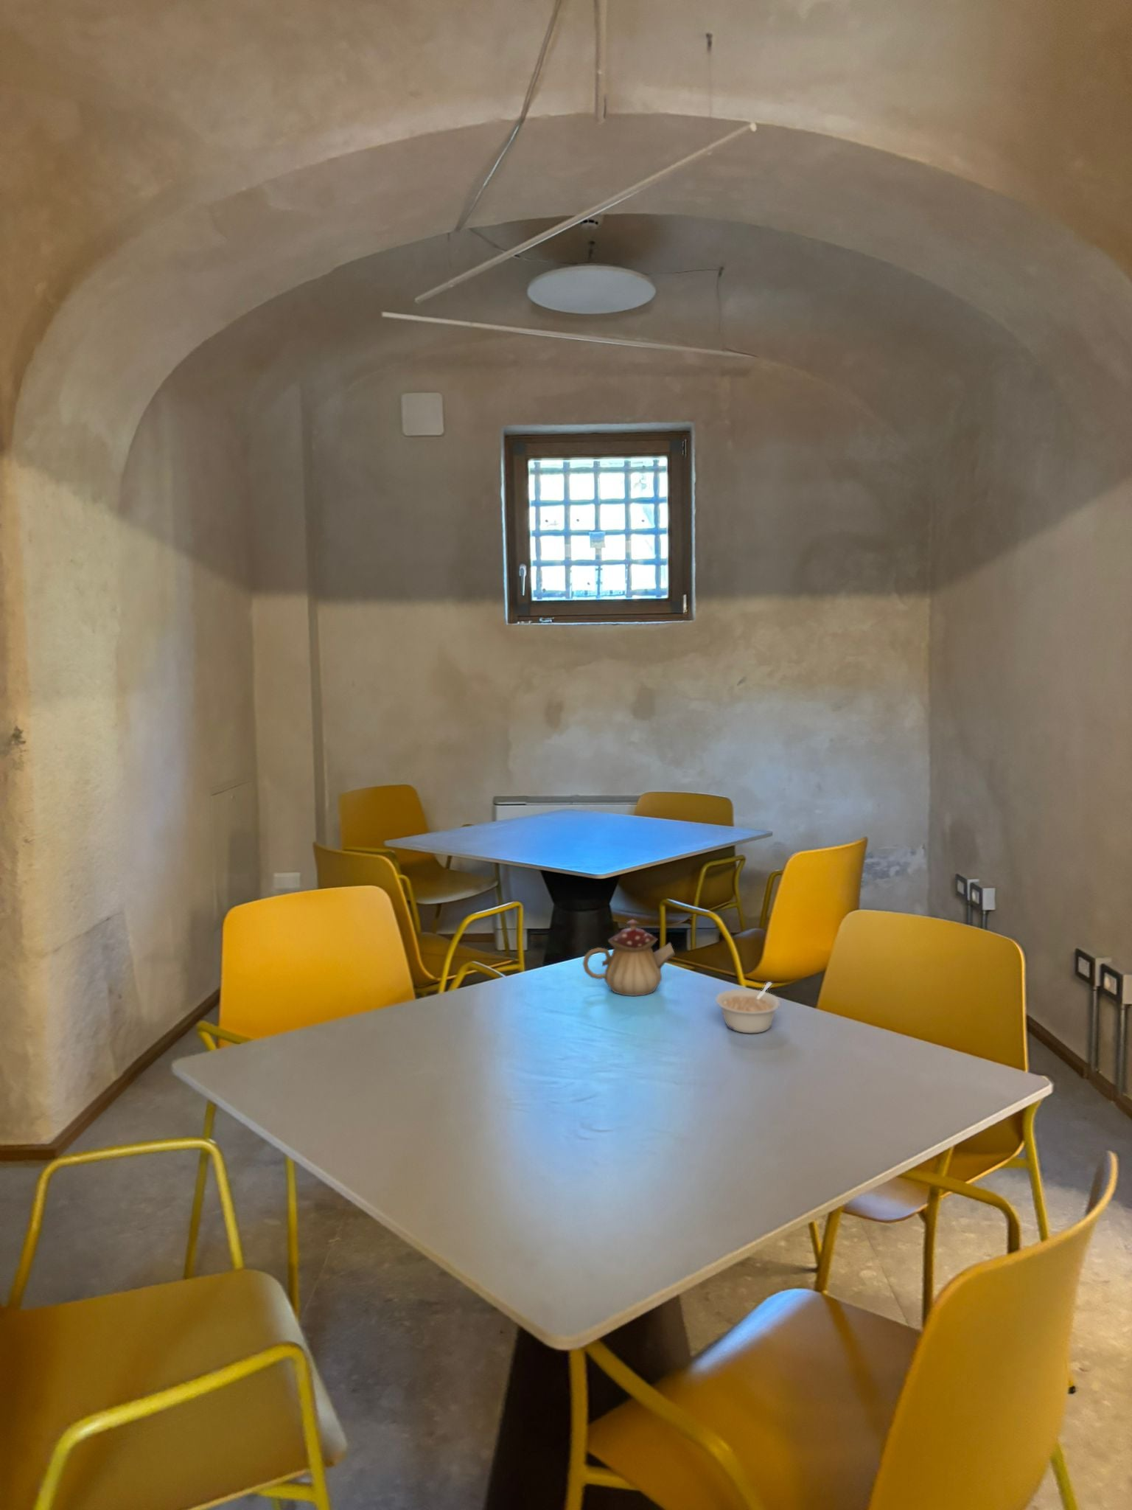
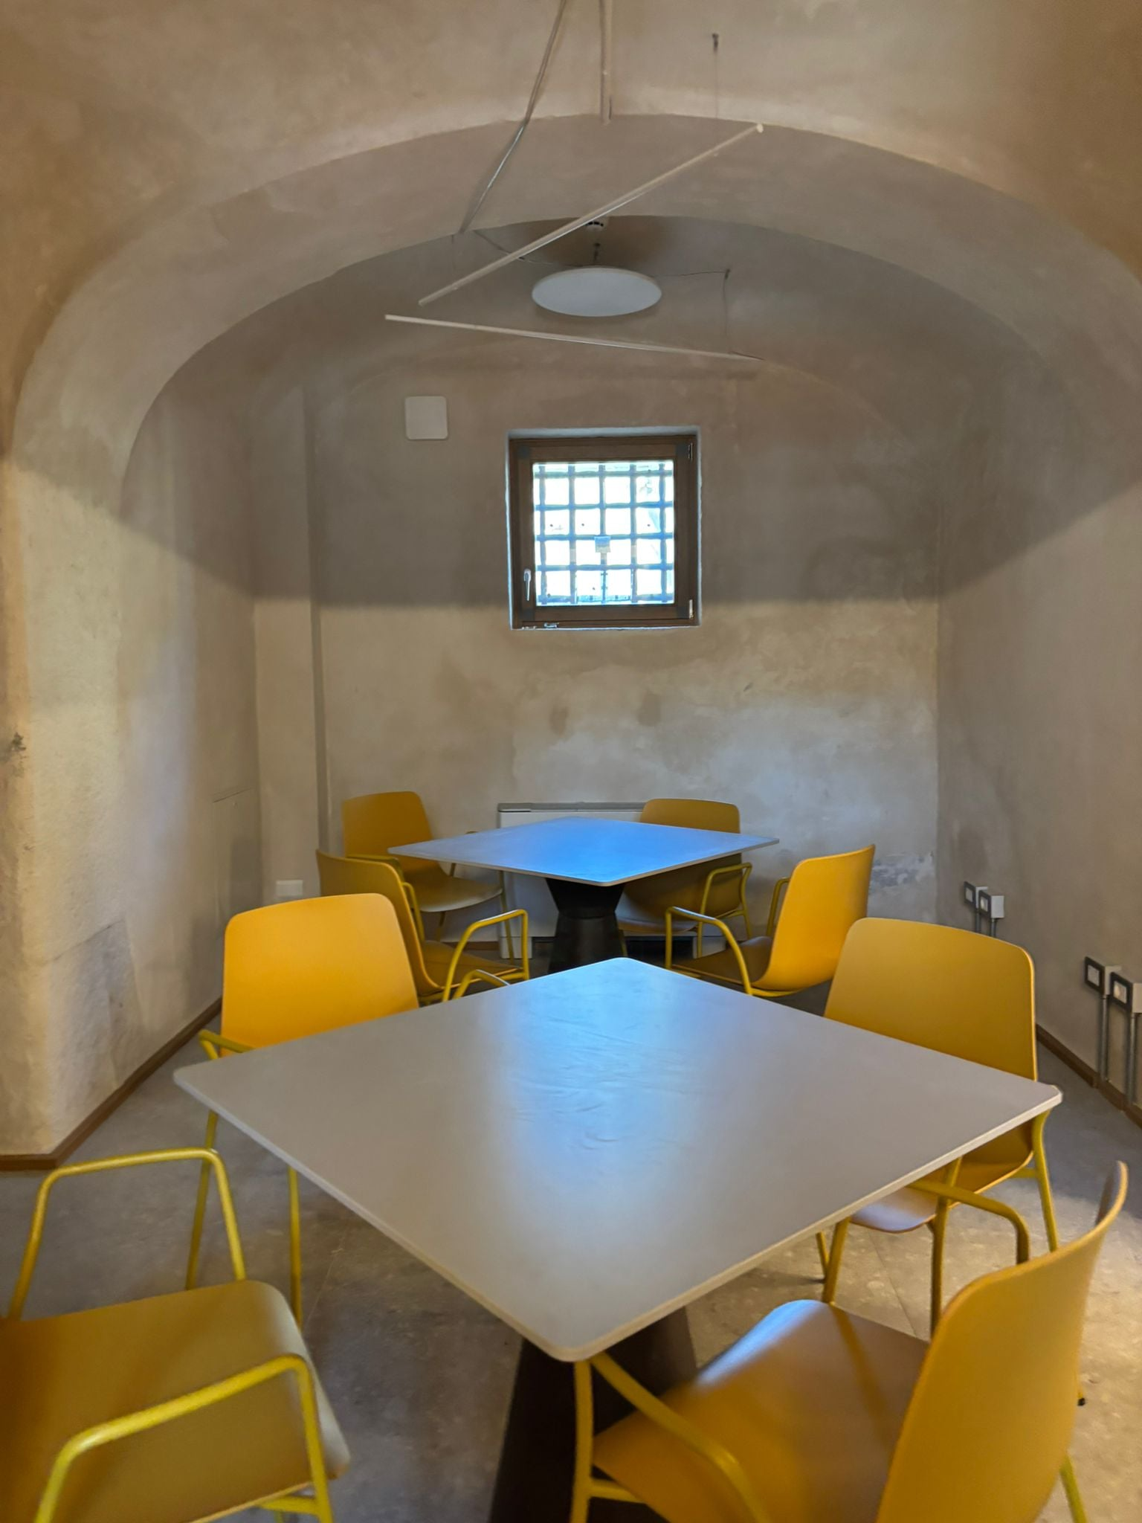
- teapot (629, 954)
- legume (747, 1008)
